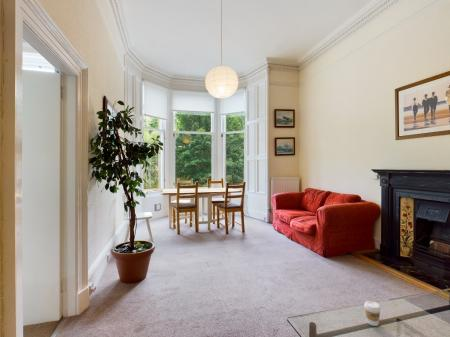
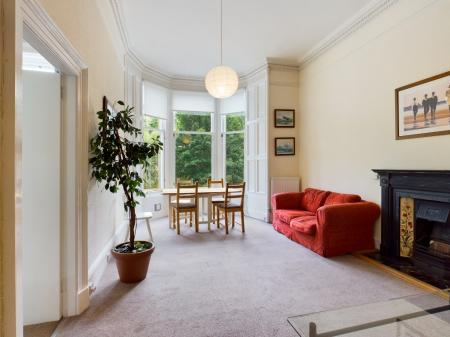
- coffee cup (372, 313)
